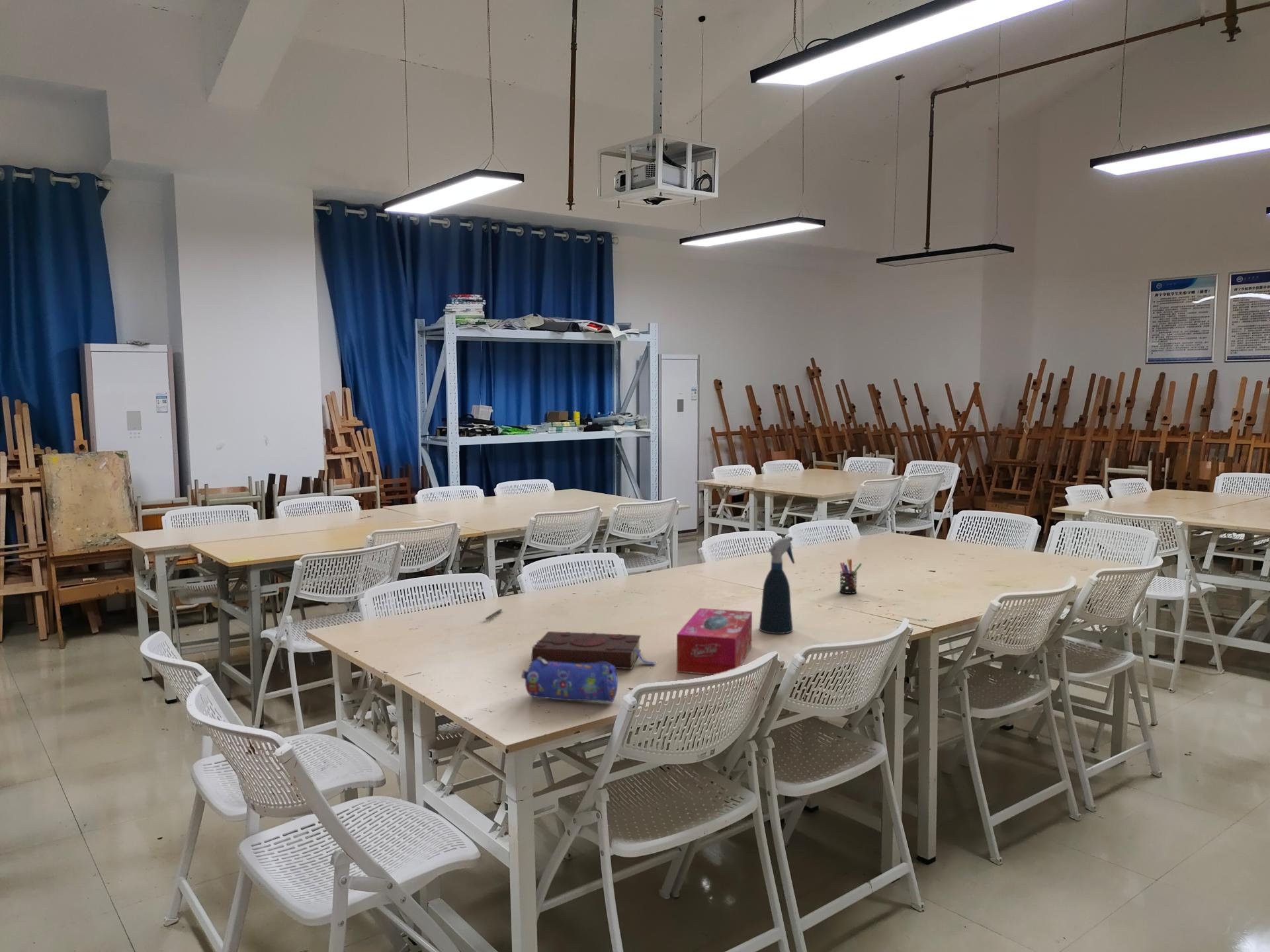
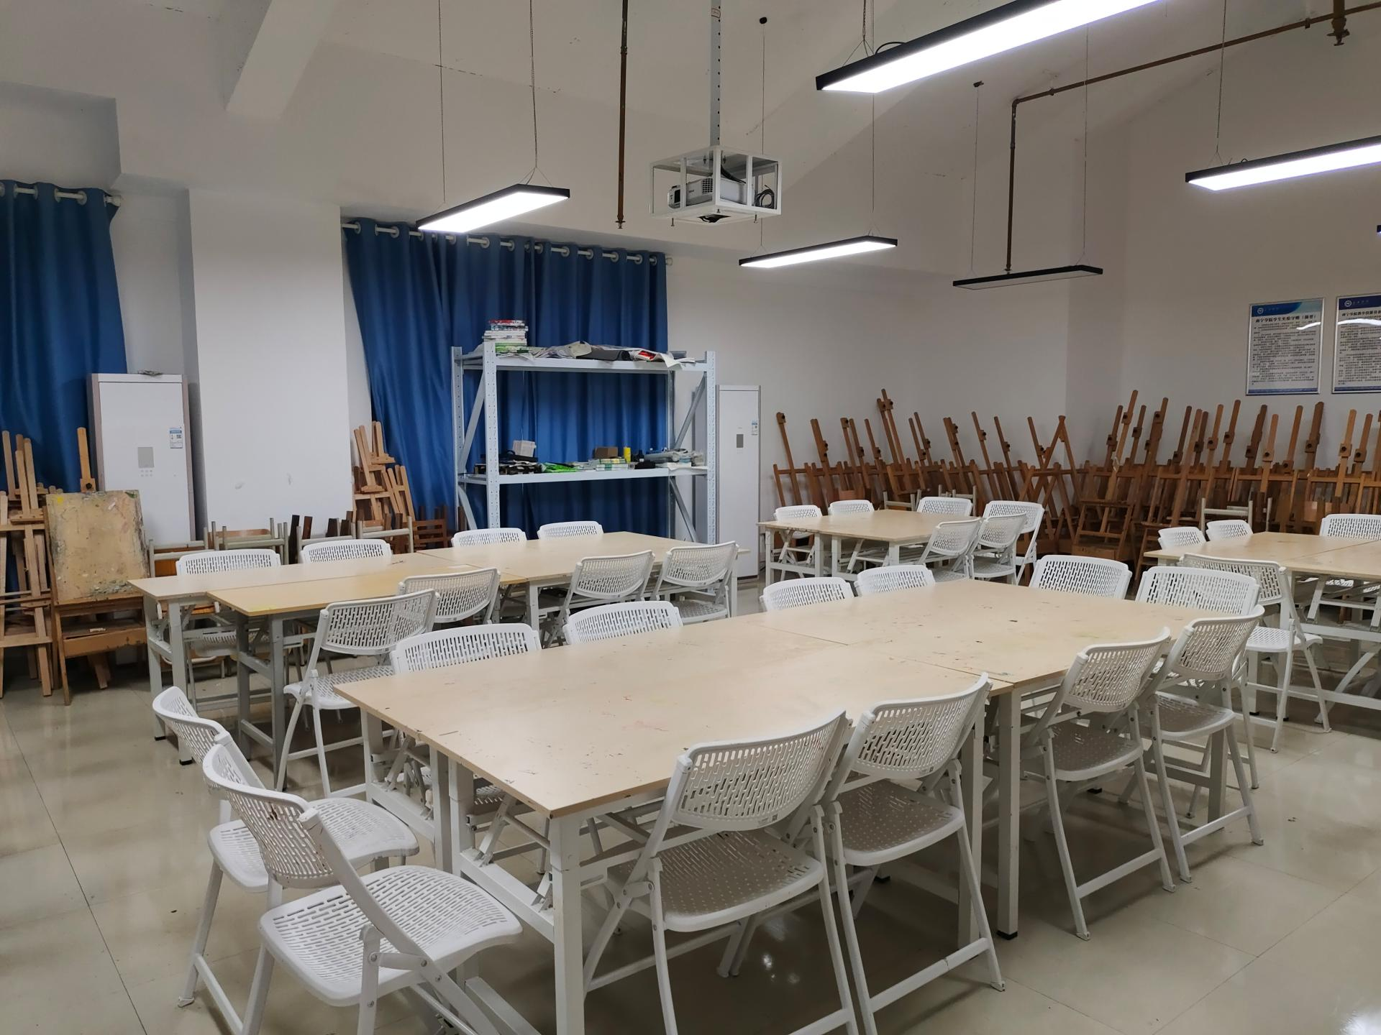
- tissue box (716, 640)
- book (597, 650)
- pen holder (851, 575)
- spray bottle (777, 584)
- pencil case (571, 679)
- pen (494, 614)
